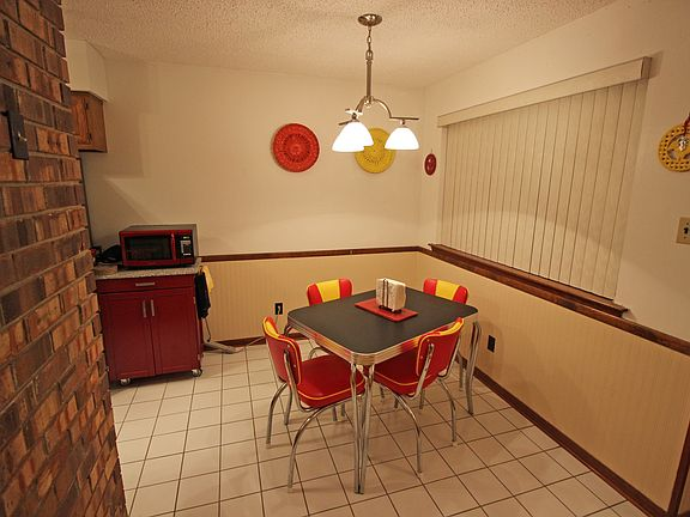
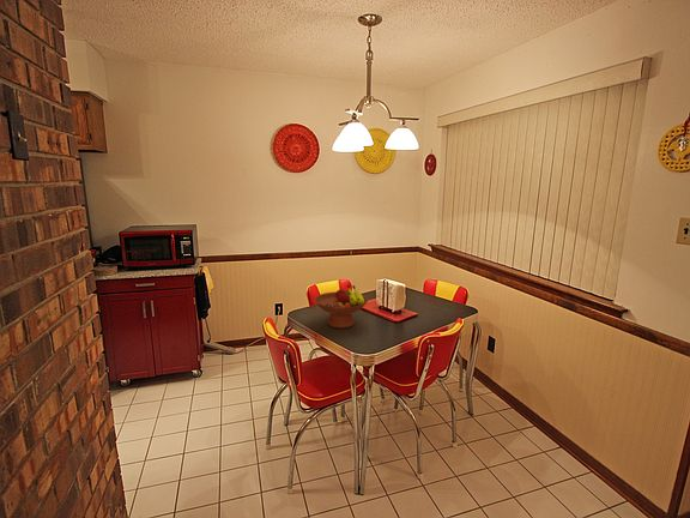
+ fruit bowl (340, 306)
